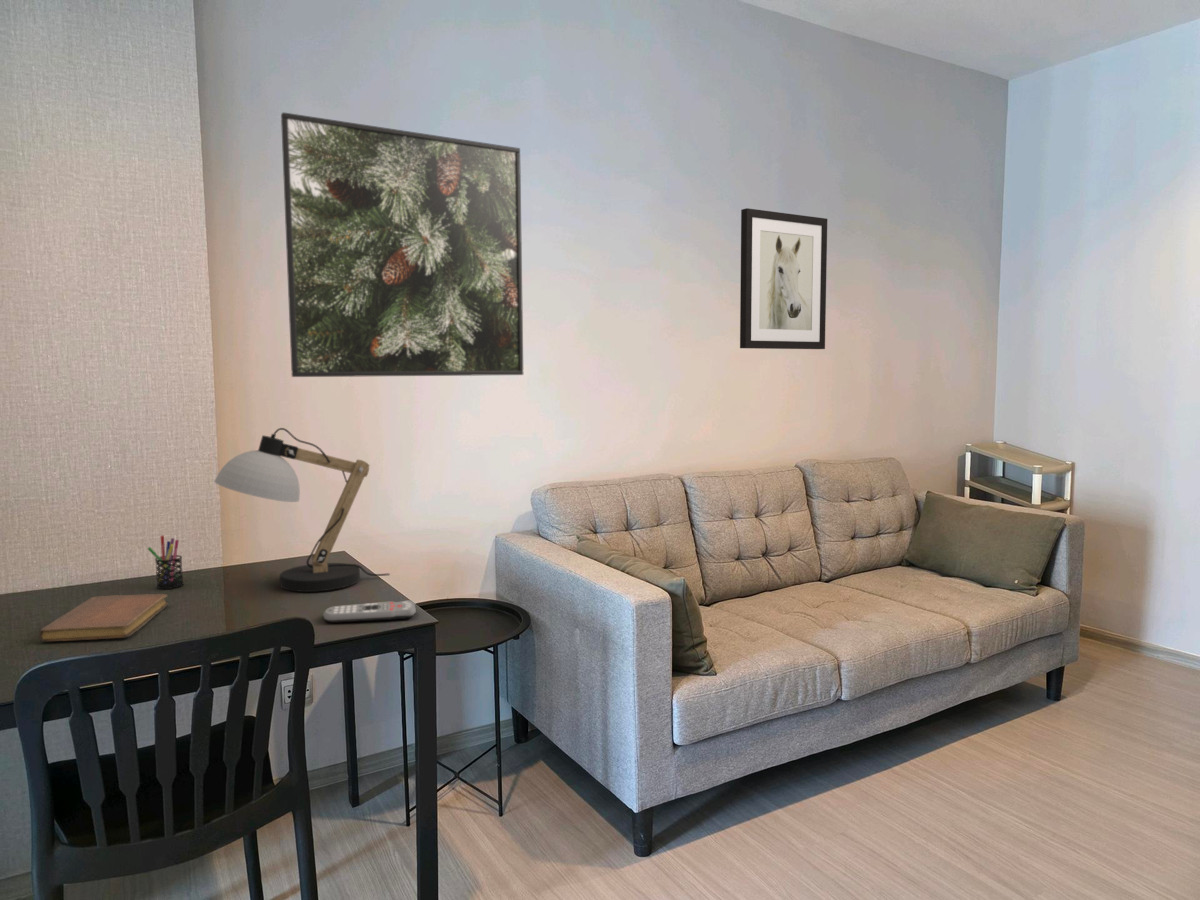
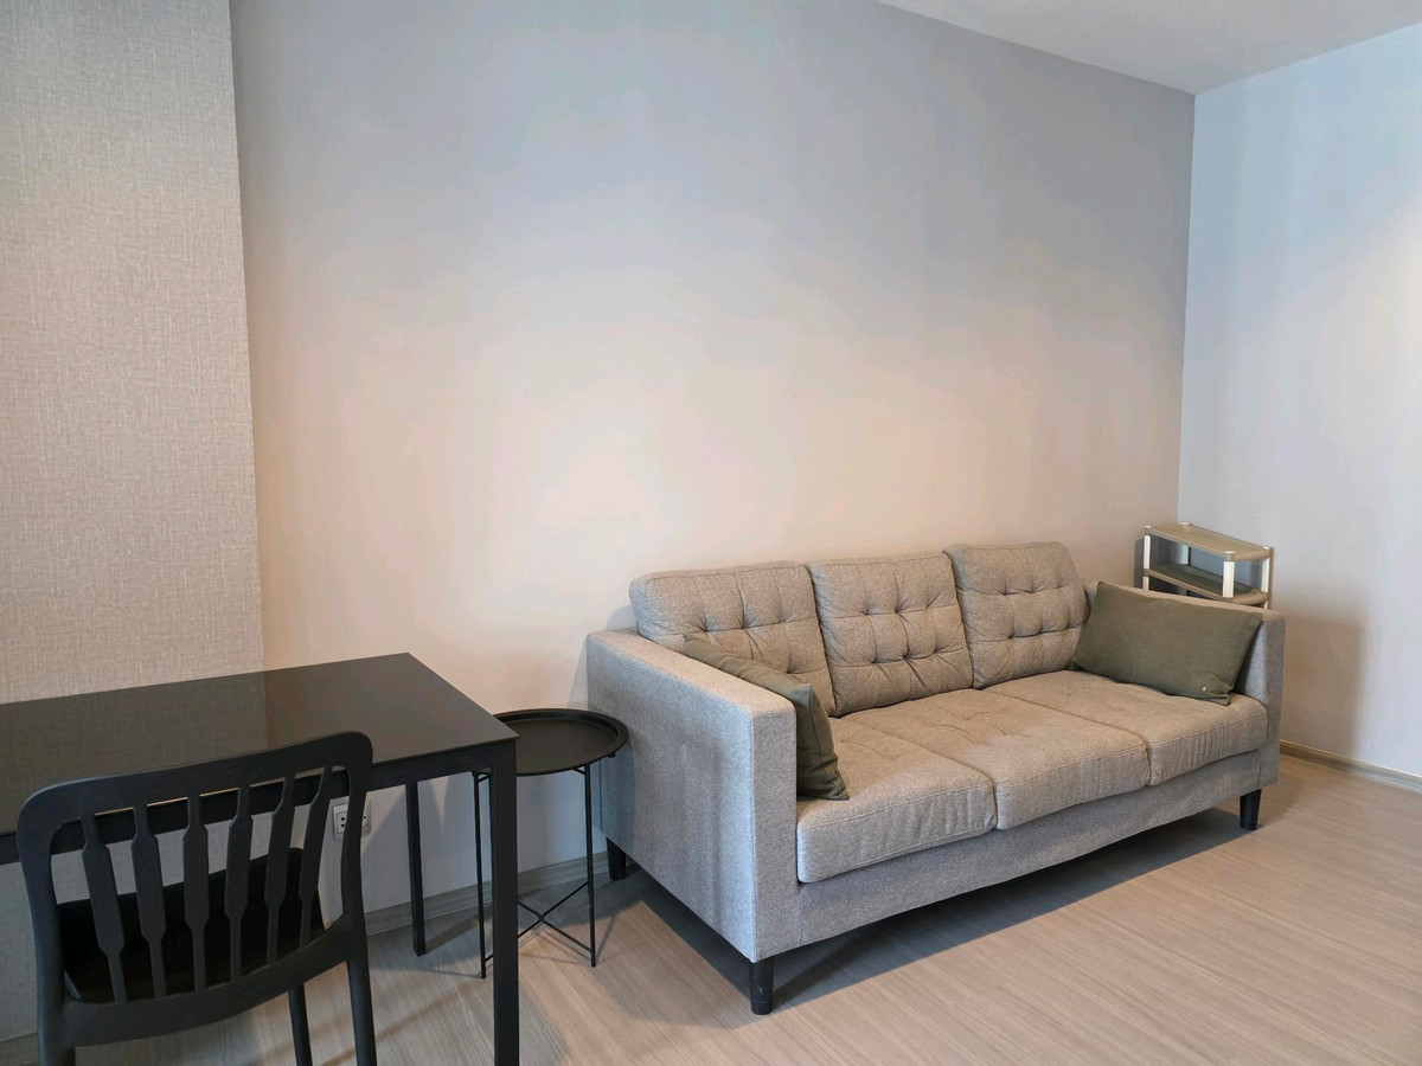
- notebook (108, 615)
- wall art (784, 282)
- pen holder (165, 561)
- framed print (412, 255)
- remote control (370, 612)
- desk lamp (298, 500)
